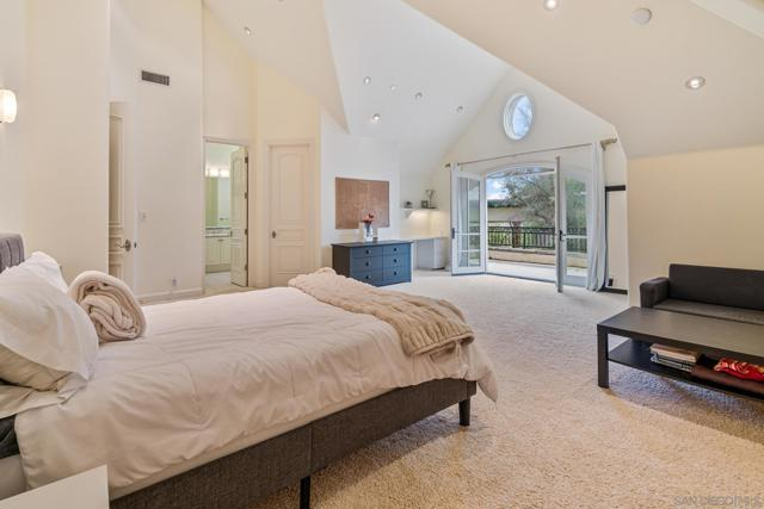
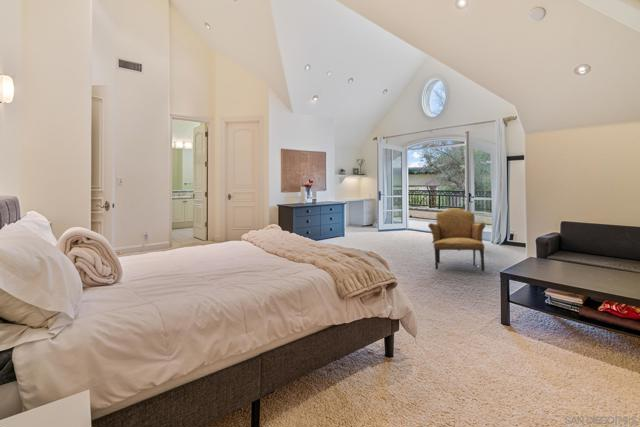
+ armchair (458, 237)
